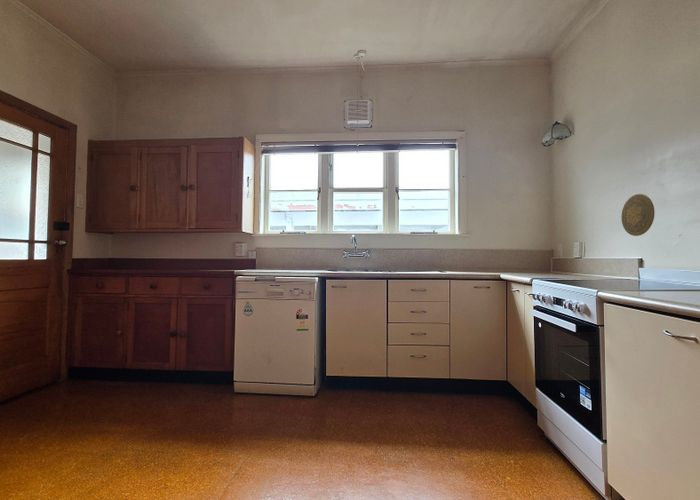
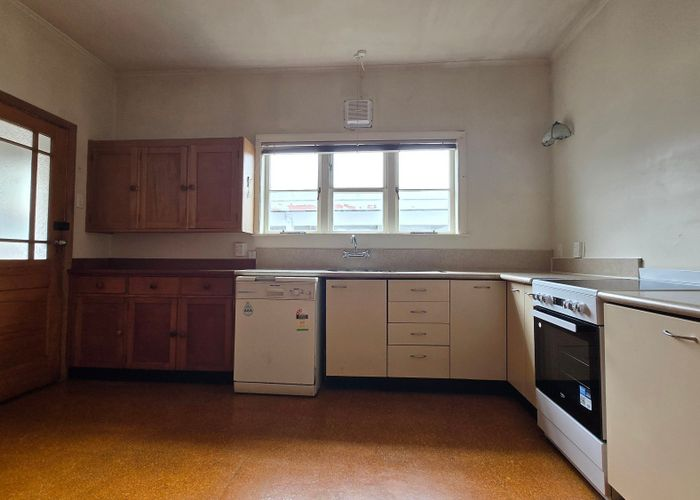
- decorative plate (635, 215)
